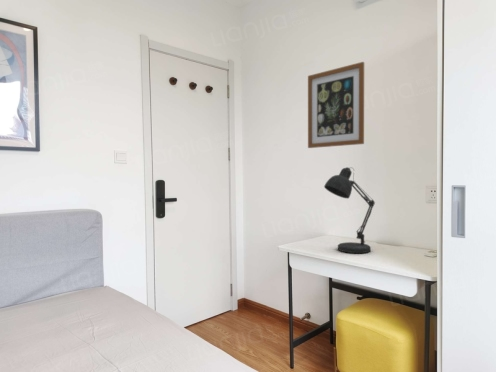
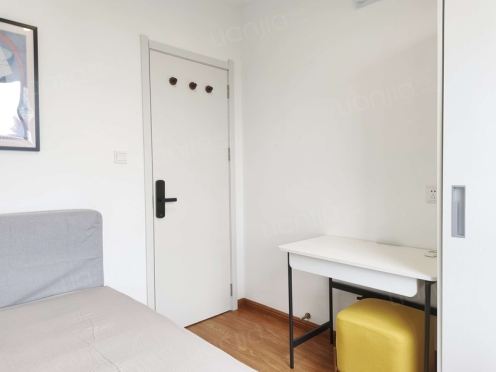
- wall art (334, 107)
- desk lamp (347, 198)
